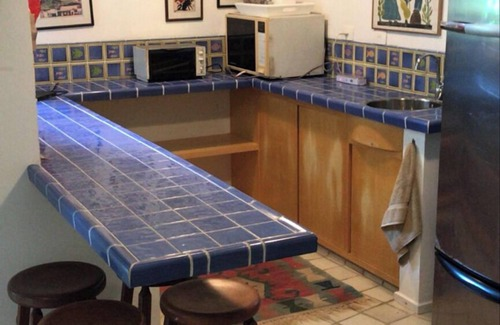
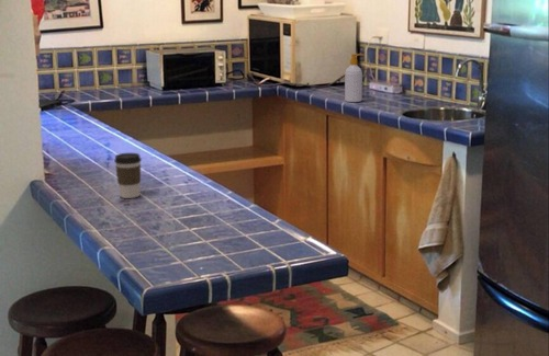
+ soap bottle (354, 77)
+ coffee cup (128, 175)
